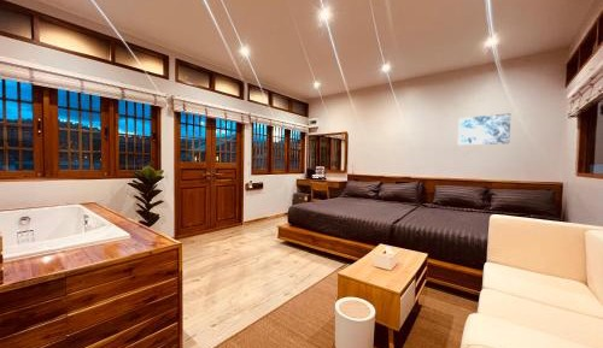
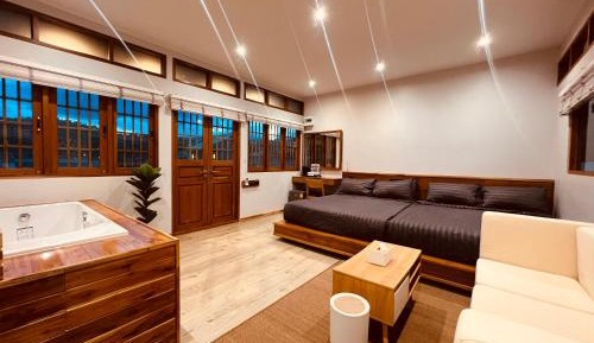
- wall art (482, 130)
